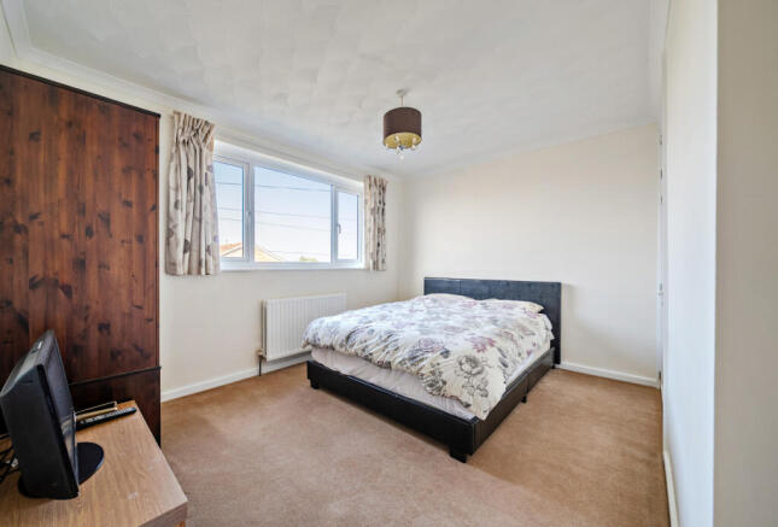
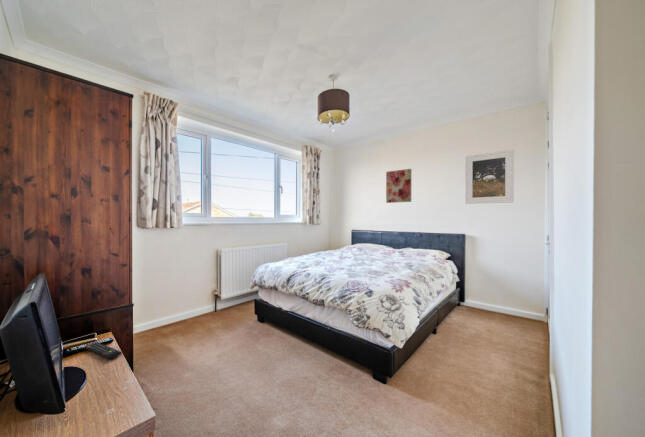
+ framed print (488, 178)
+ remote control (102, 350)
+ wall art (398, 186)
